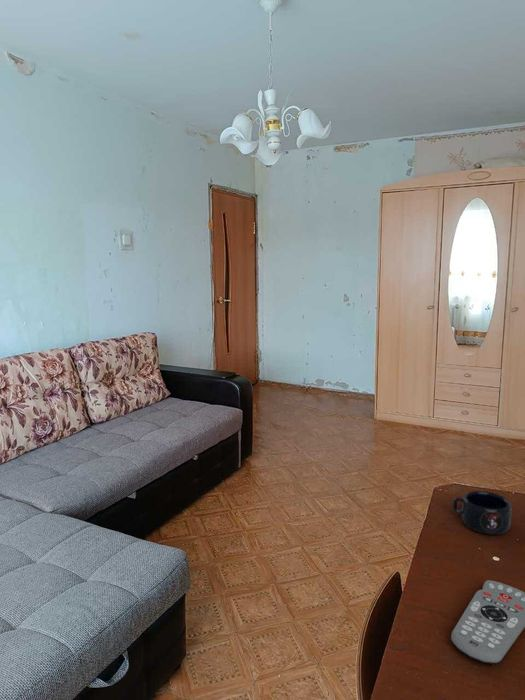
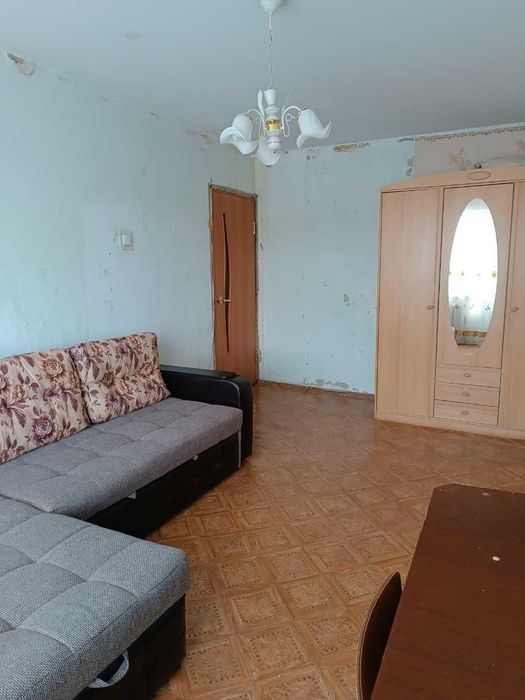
- remote control (493, 620)
- mug (481, 511)
